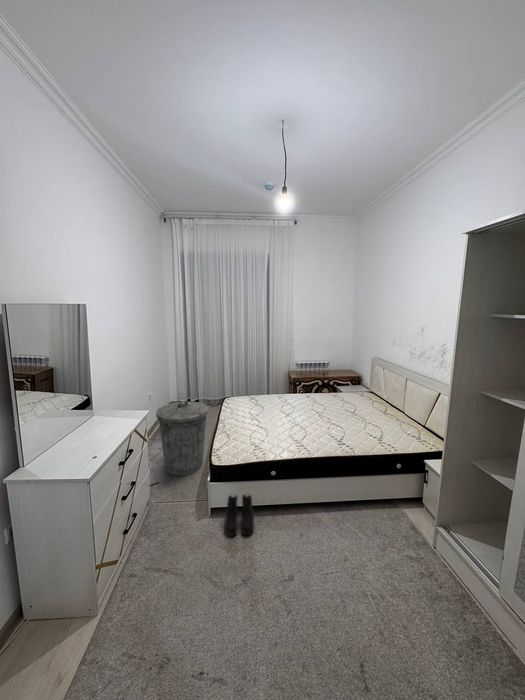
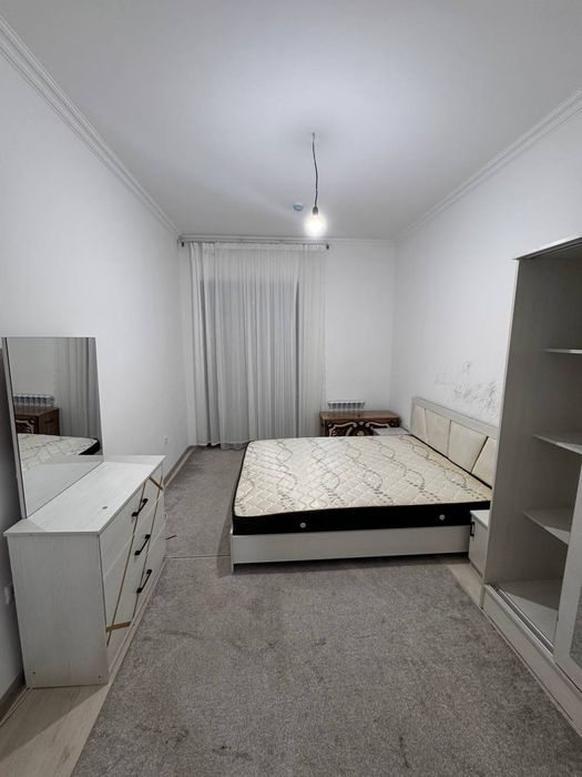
- boots (237, 511)
- trash can (183, 433)
